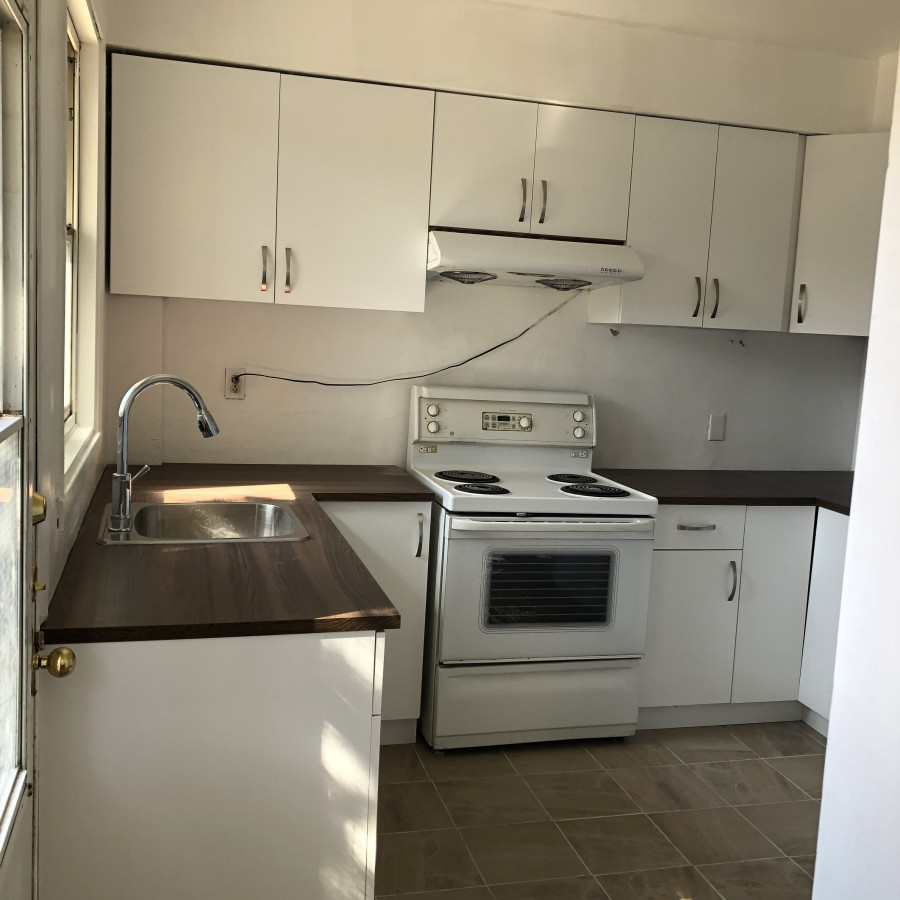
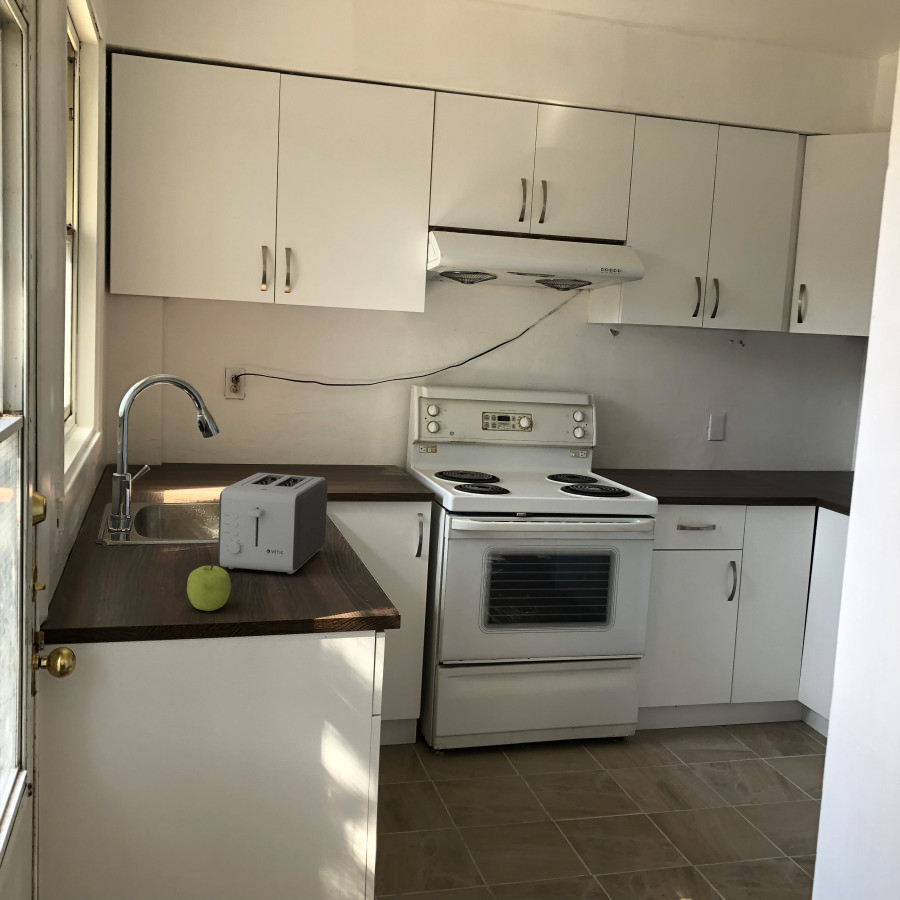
+ fruit (209, 585)
+ toaster (273, 522)
